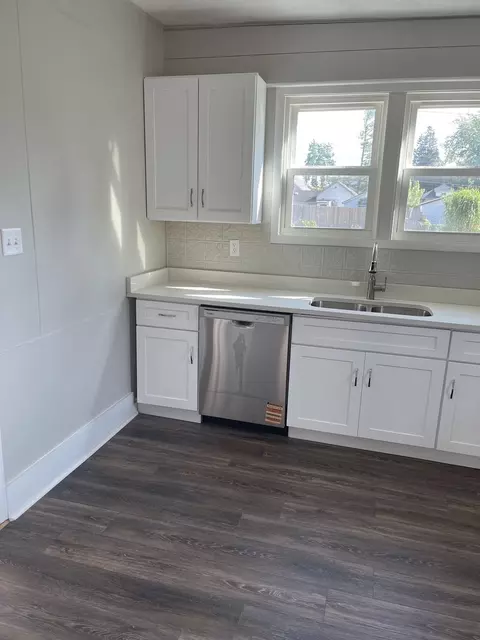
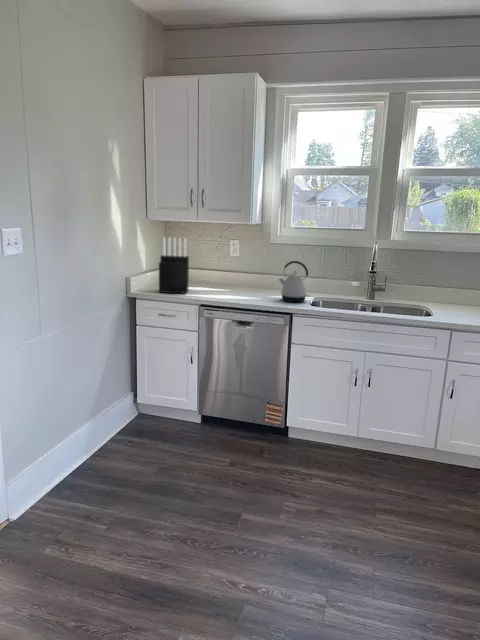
+ kettle (293, 280)
+ knife block (173, 265)
